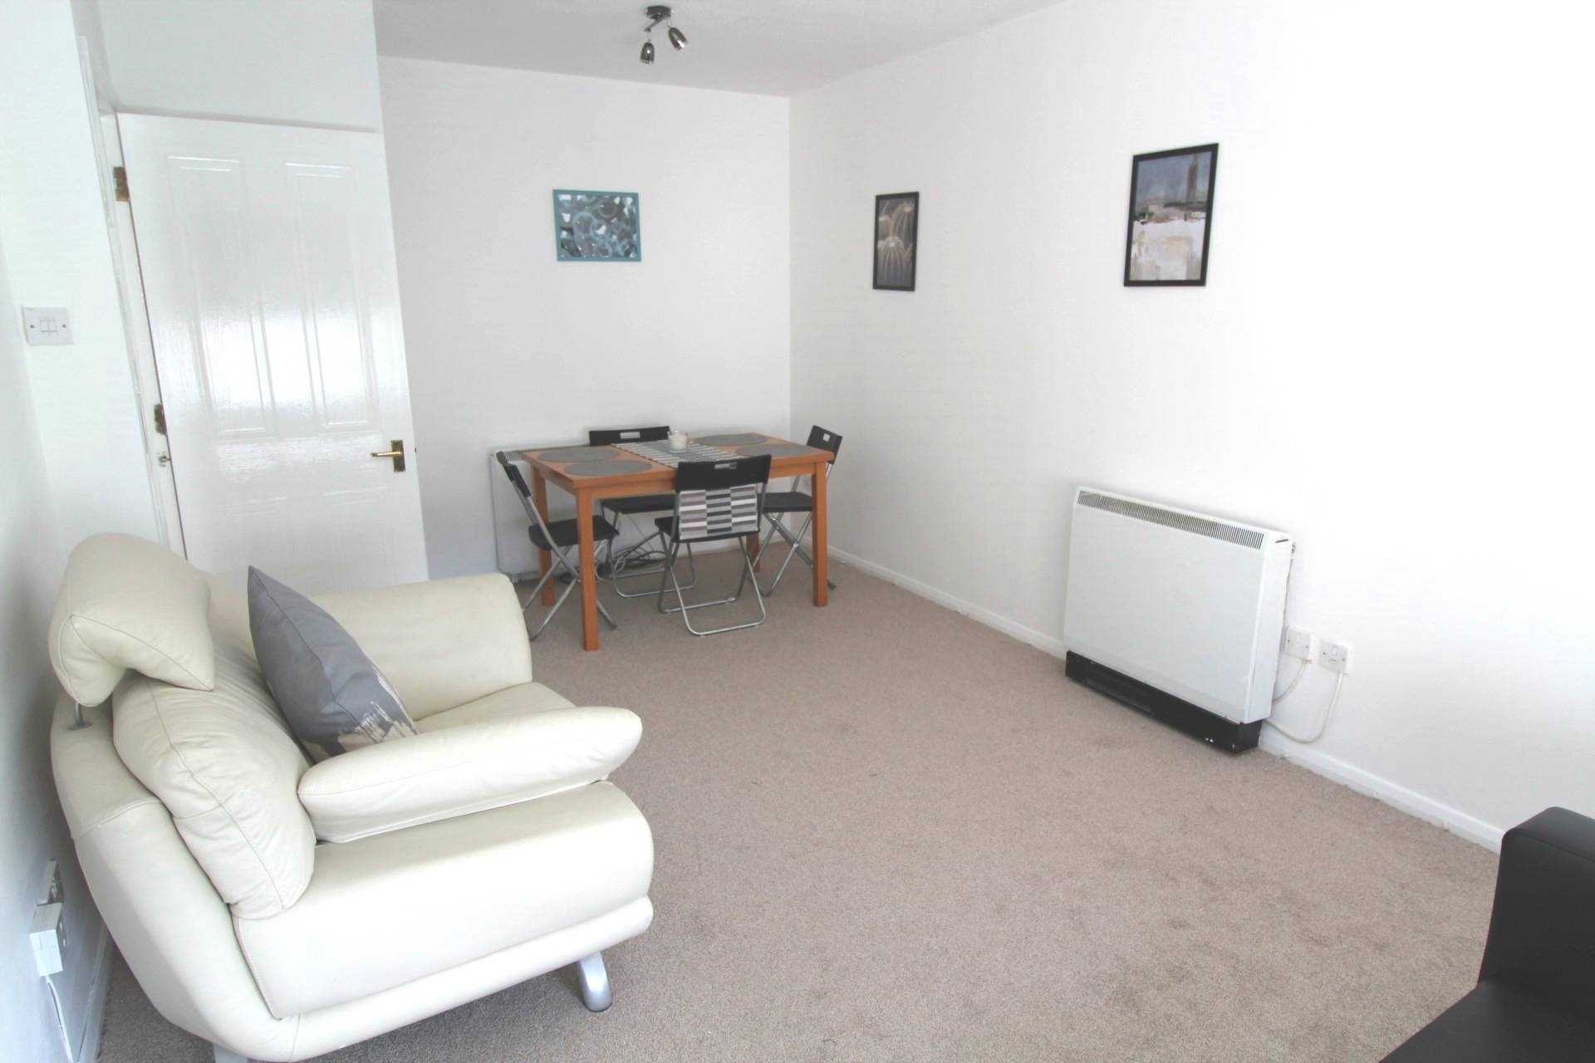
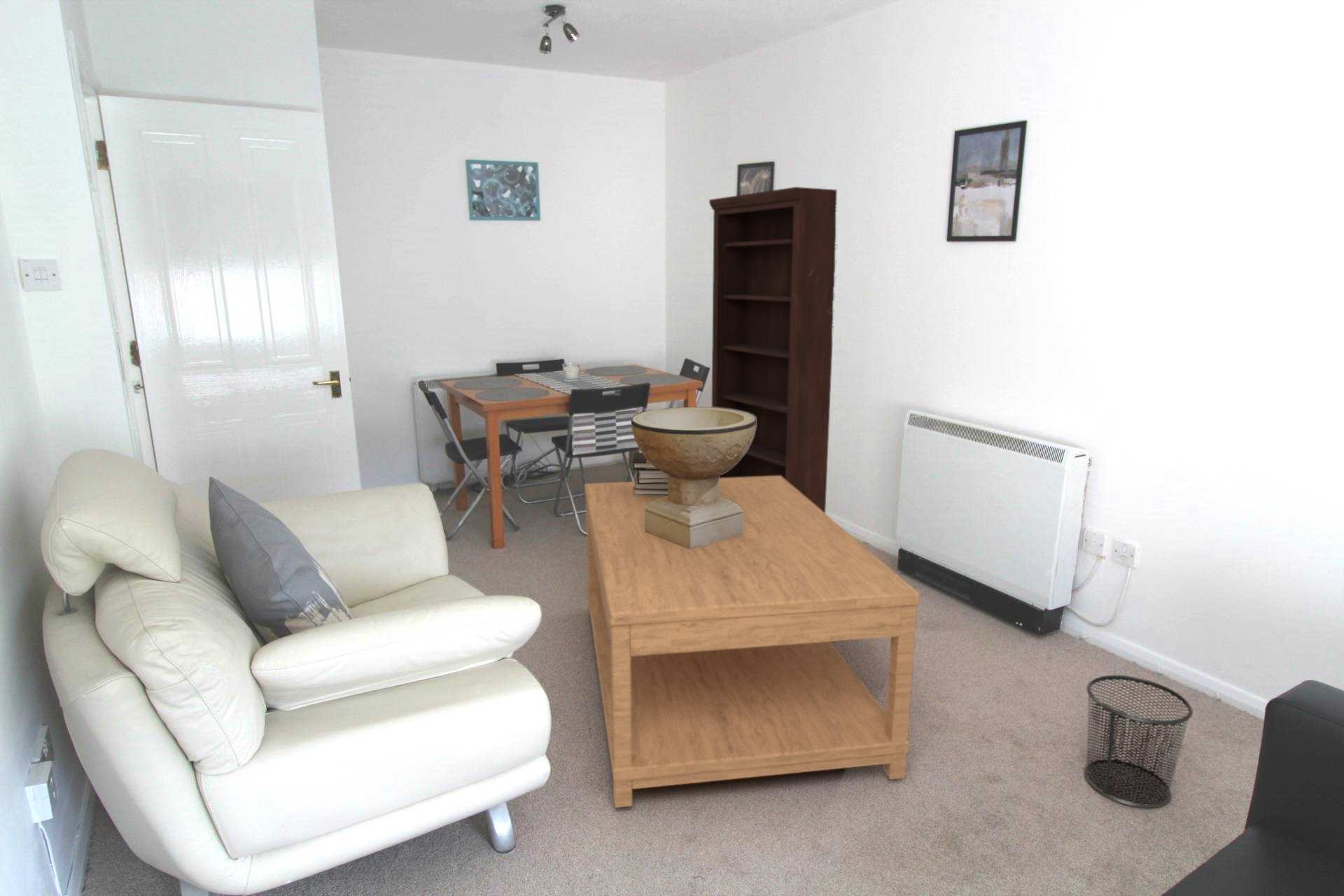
+ waste bin (1132, 741)
+ decorative bowl (693, 475)
+ book stack (666, 474)
+ bookshelf (766, 357)
+ coffee table (716, 604)
